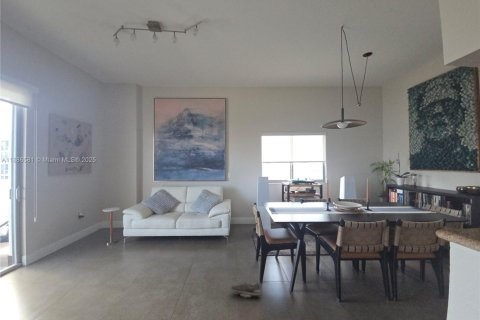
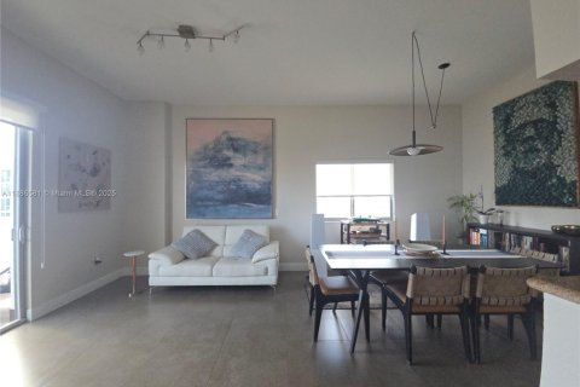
- shoe (246, 288)
